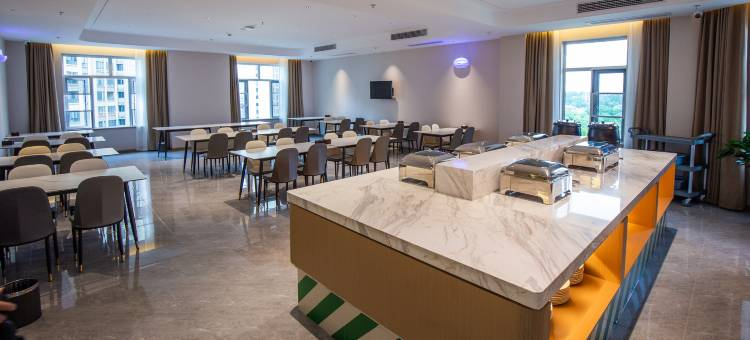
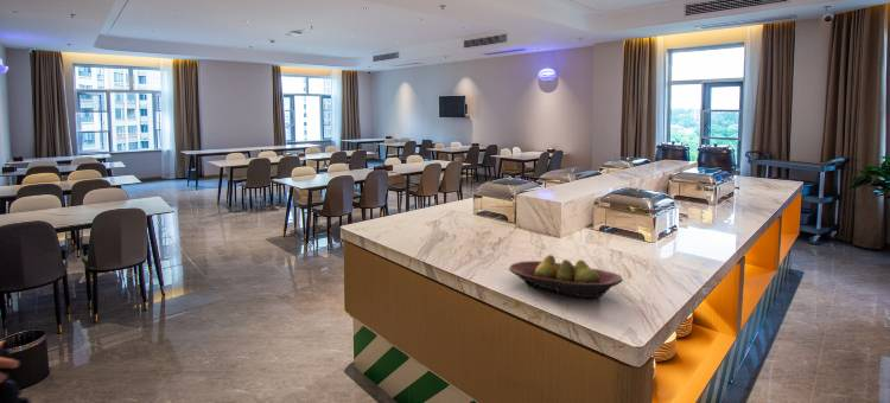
+ fruit bowl (562, 273)
